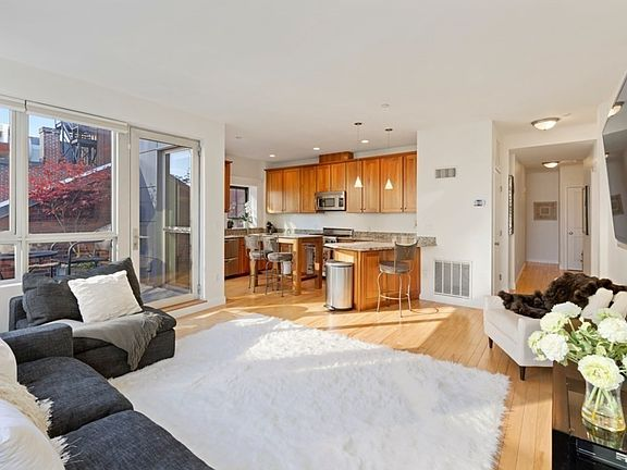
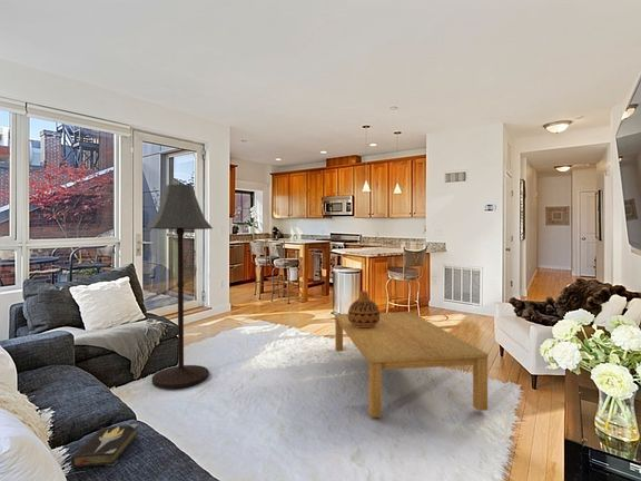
+ coffee table (395, 352)
+ hardback book (107, 443)
+ vase (363, 308)
+ floor lamp (180, 282)
